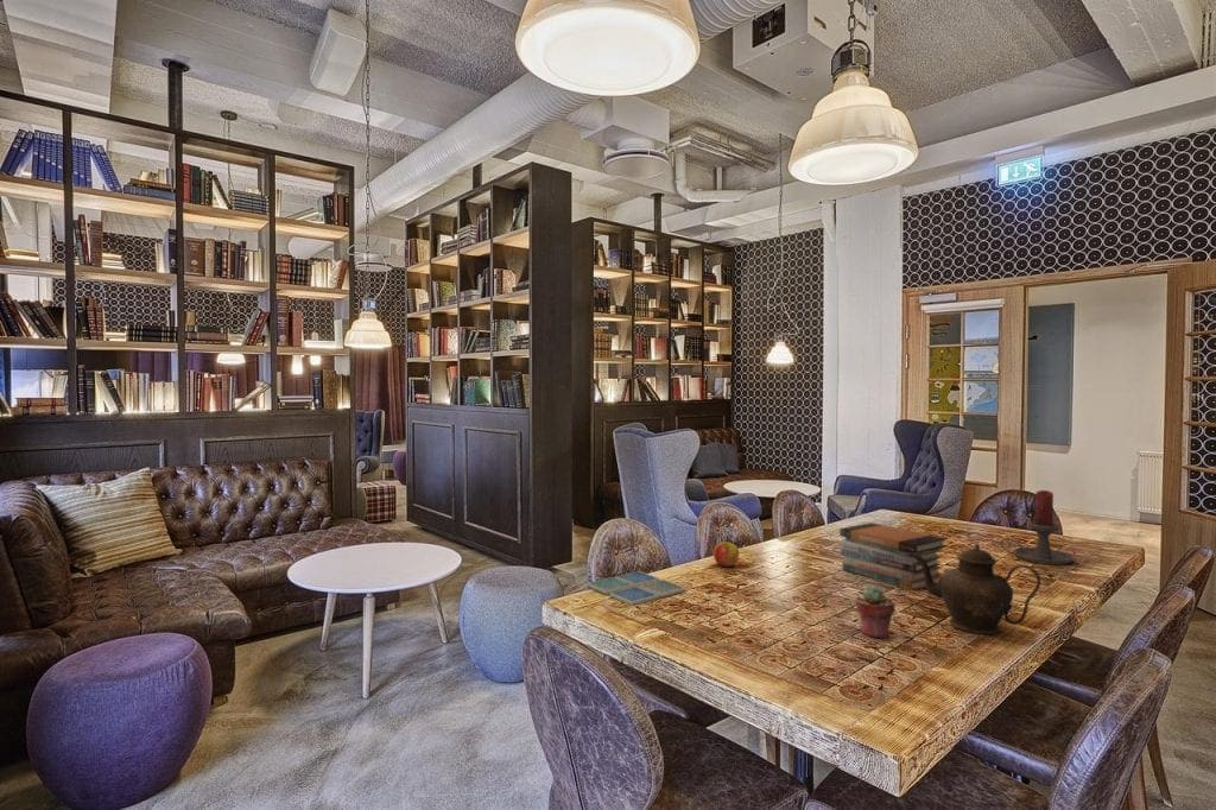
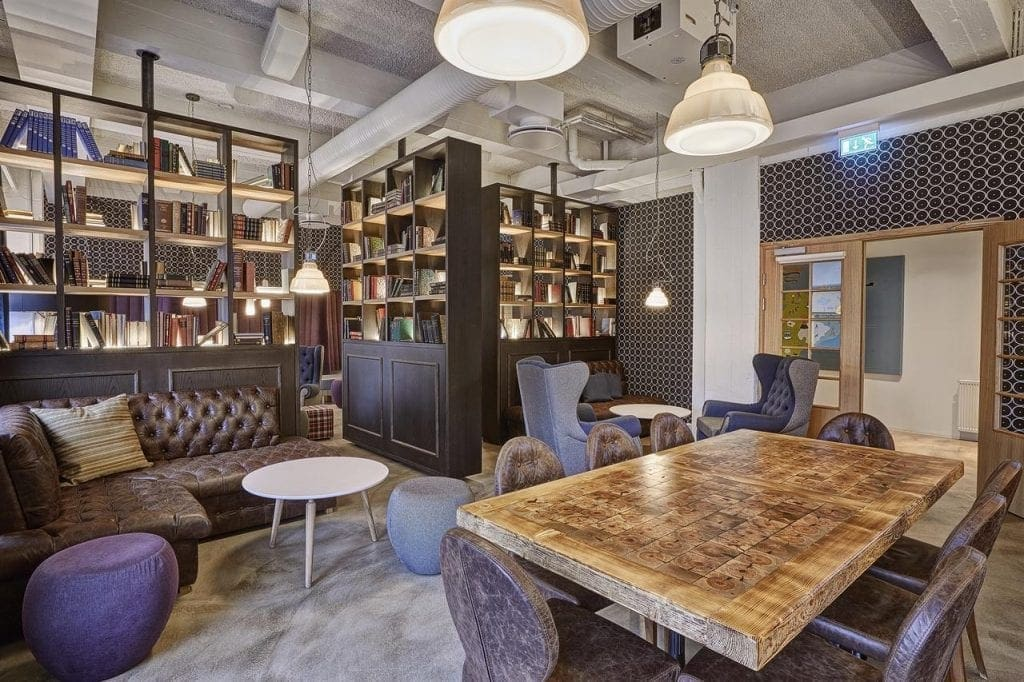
- teapot (970, 583)
- potted succulent (874, 609)
- book stack (889, 553)
- candle holder (1036, 524)
- drink coaster (635, 587)
- apple (726, 553)
